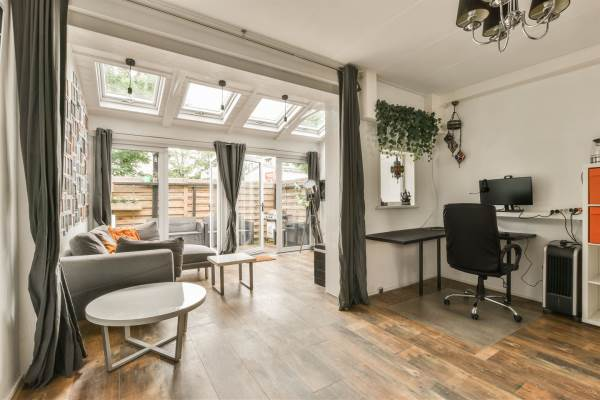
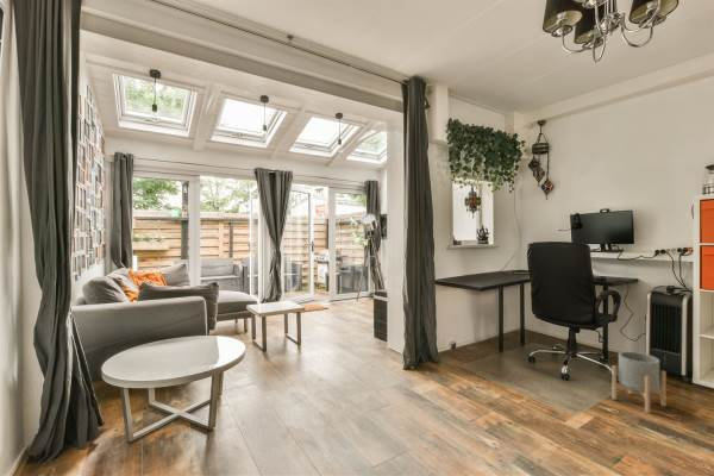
+ planter (638, 380)
